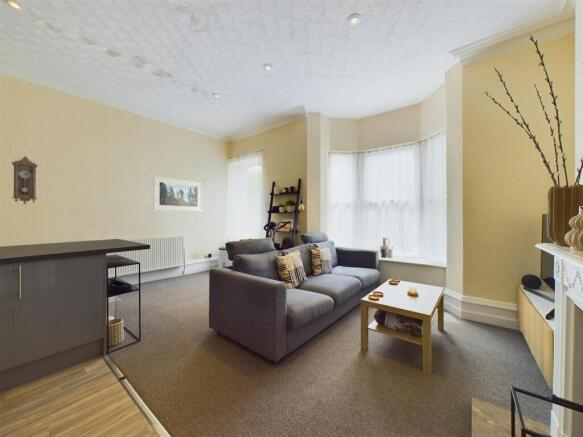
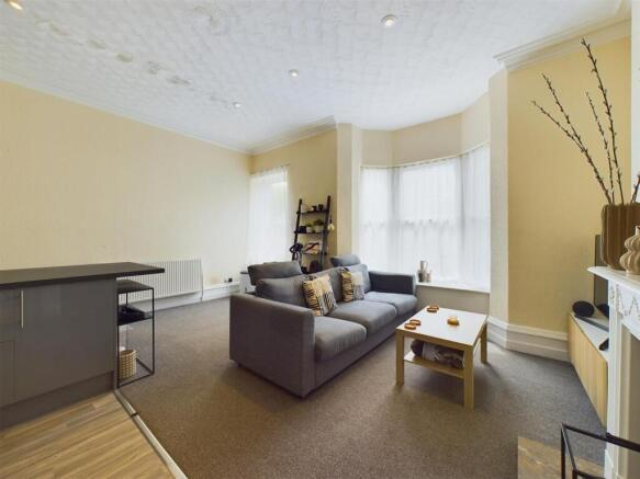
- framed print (179, 195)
- pendulum clock (25, 180)
